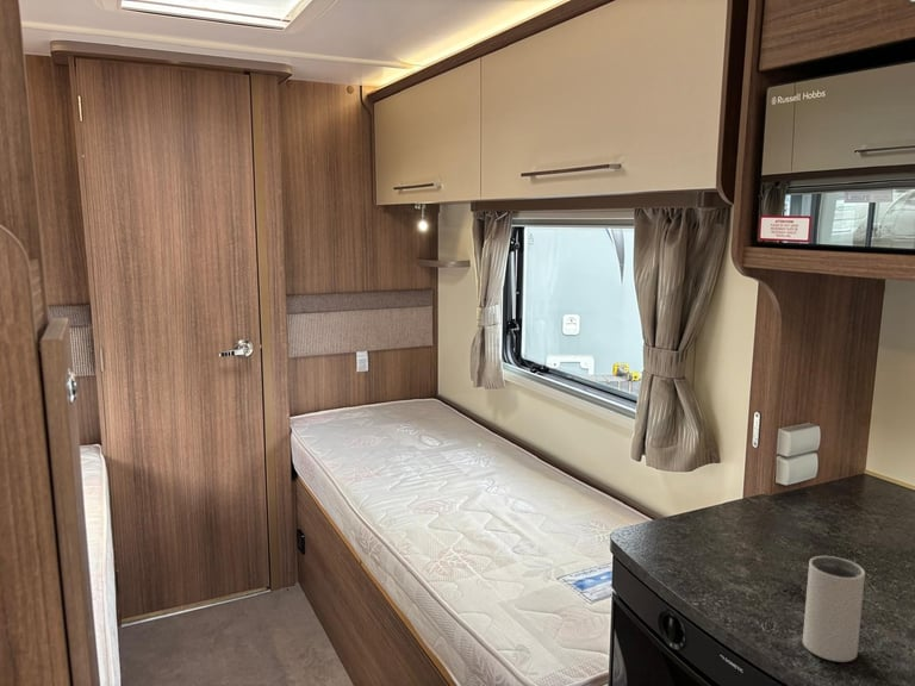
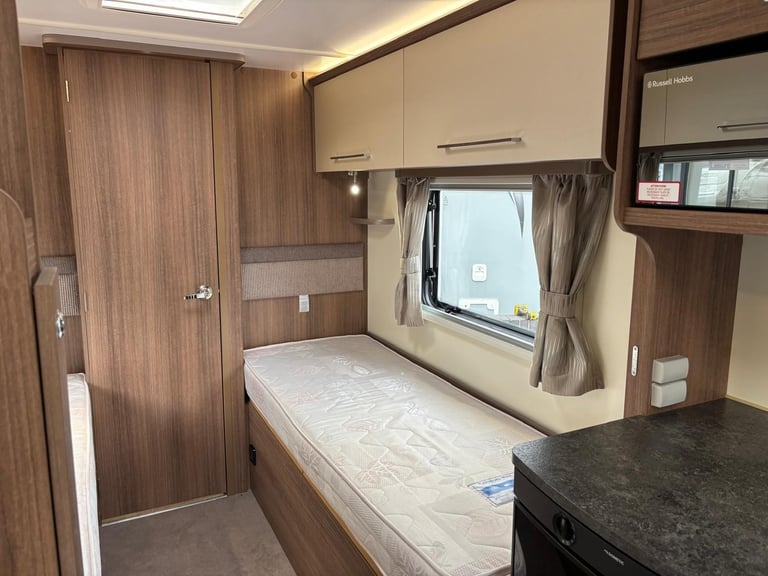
- mug (836, 603)
